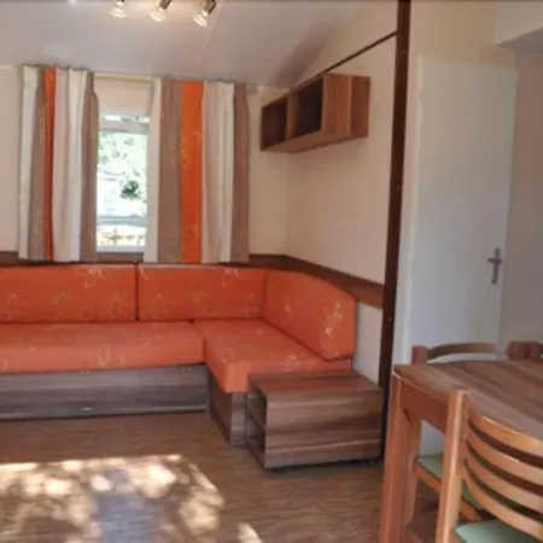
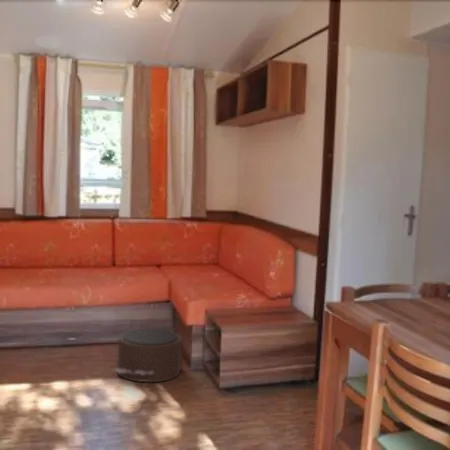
+ pouf (145, 353)
